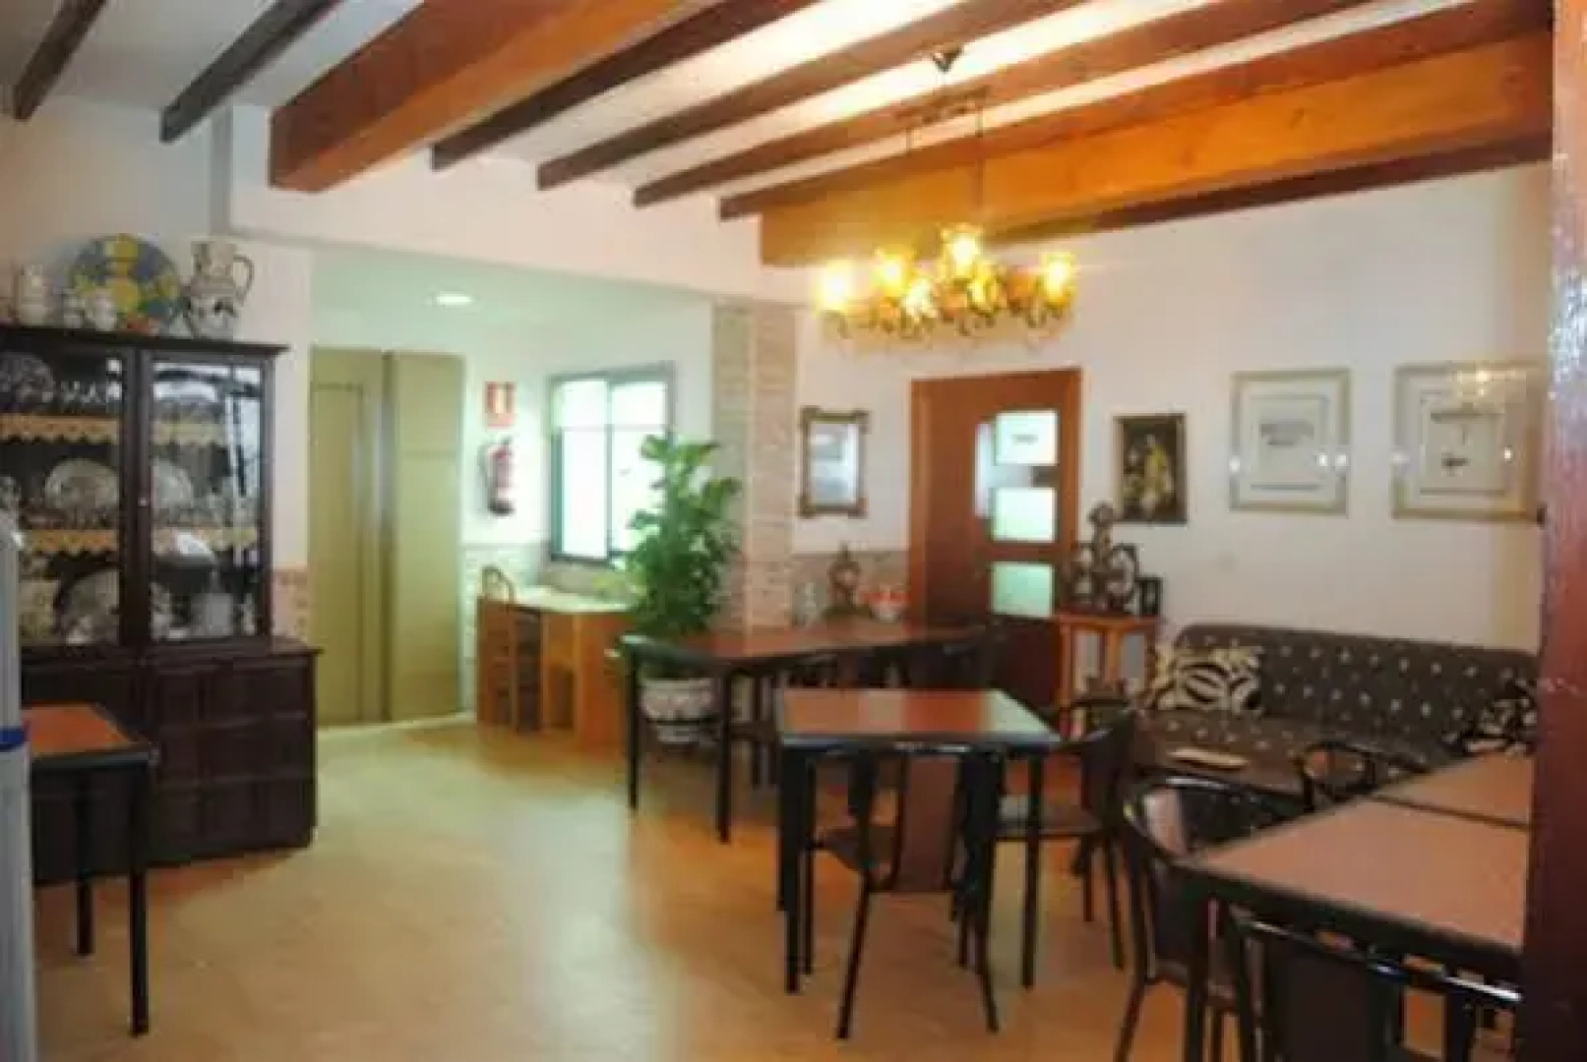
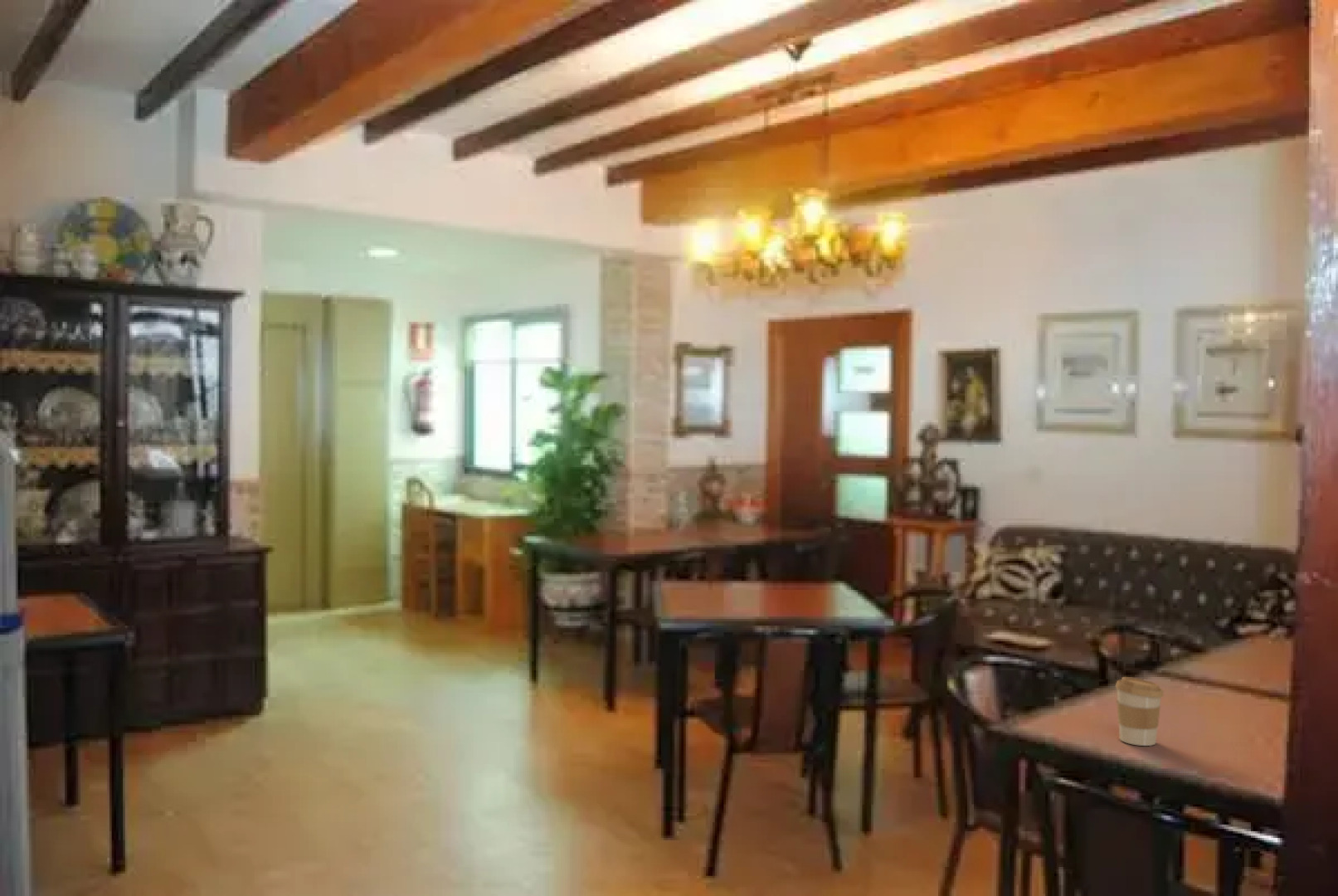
+ coffee cup (1138, 709)
